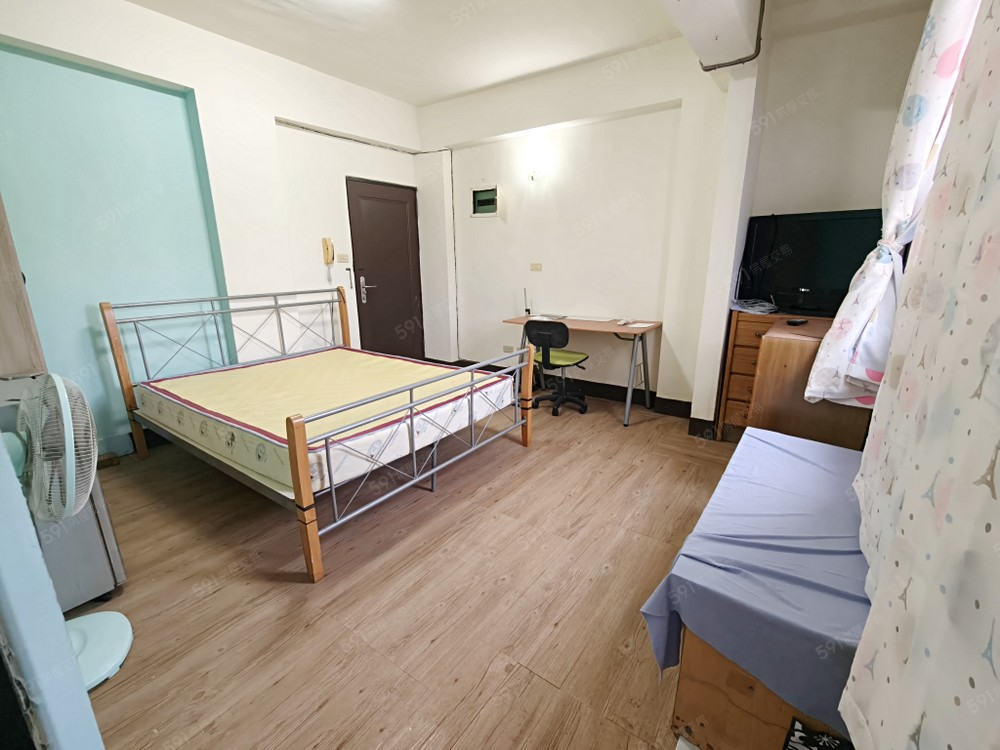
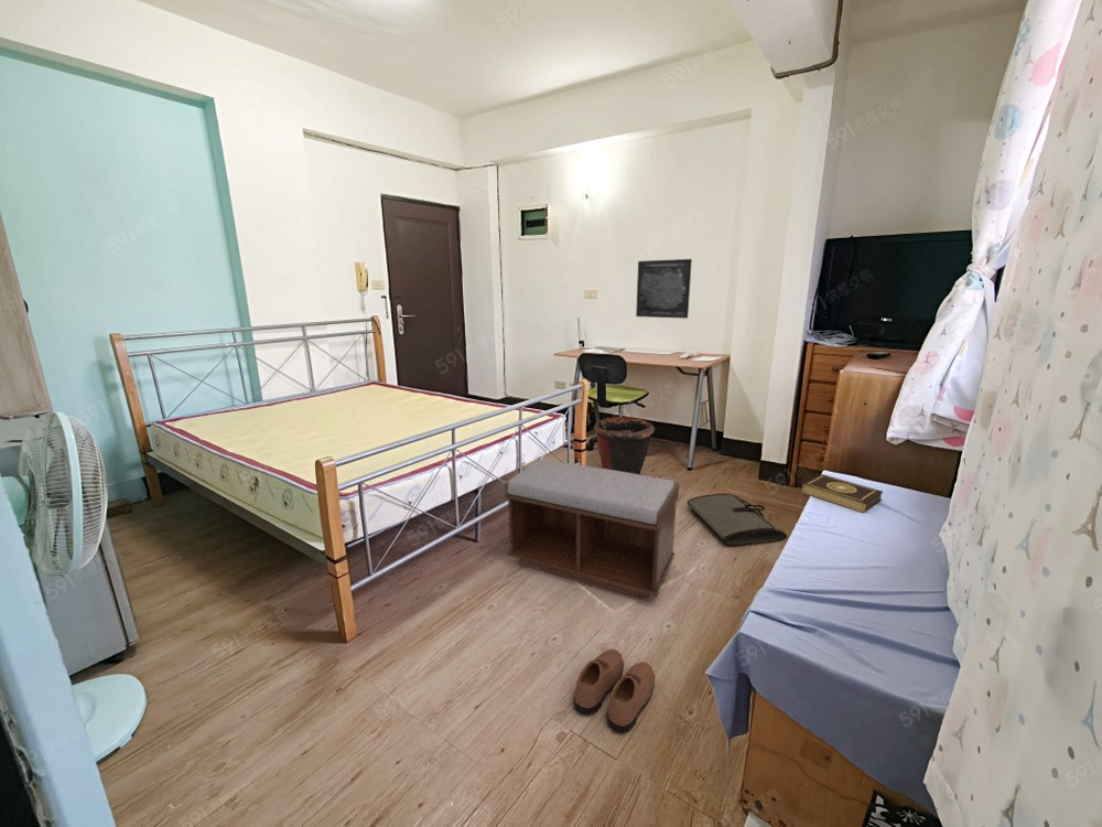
+ bench (591, 523)
+ wall art (662, 289)
+ waste bin (622, 451)
+ tool roll (734, 512)
+ shoe (615, 677)
+ book (841, 492)
